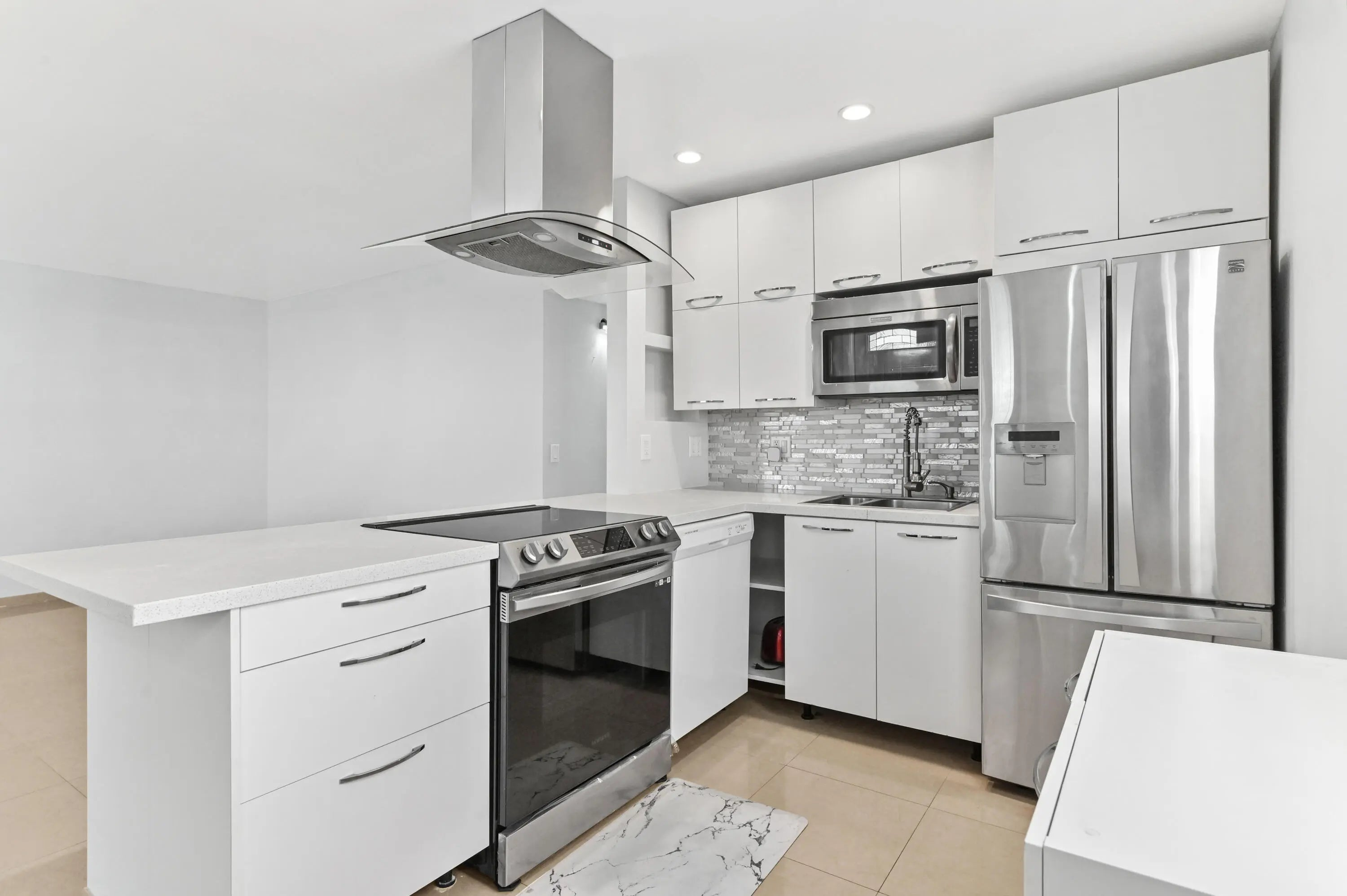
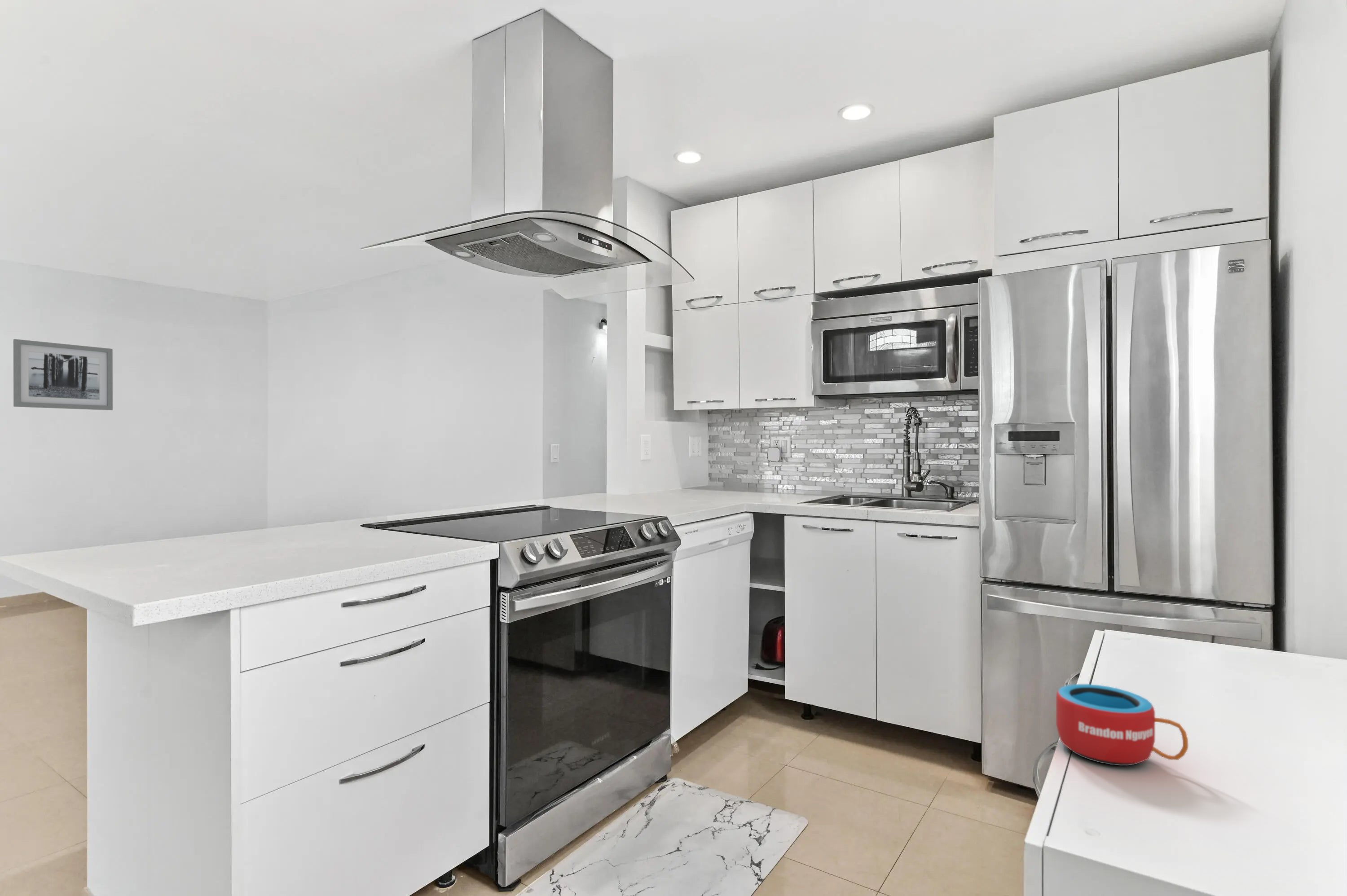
+ mug (1119, 727)
+ wall art (65, 376)
